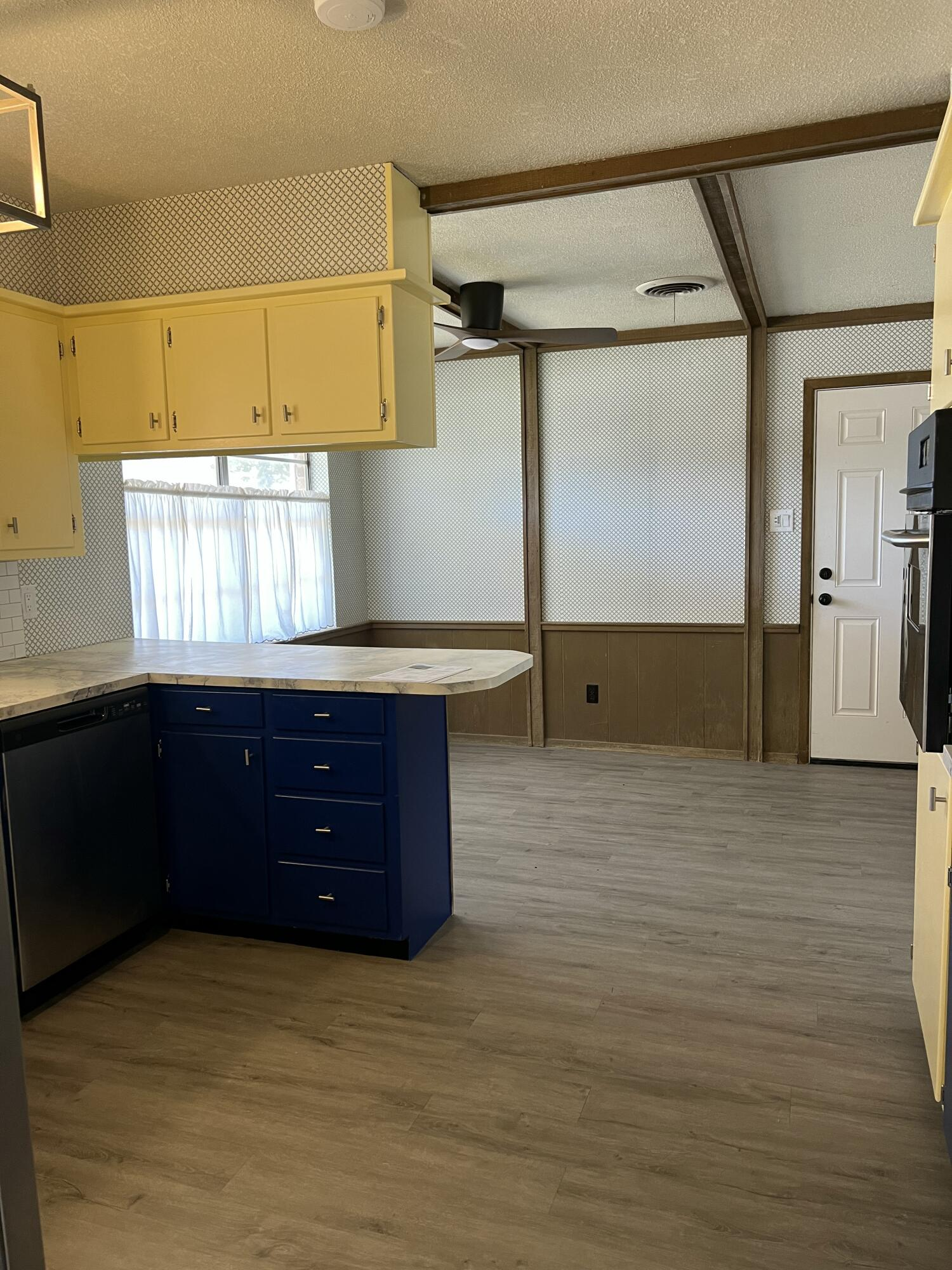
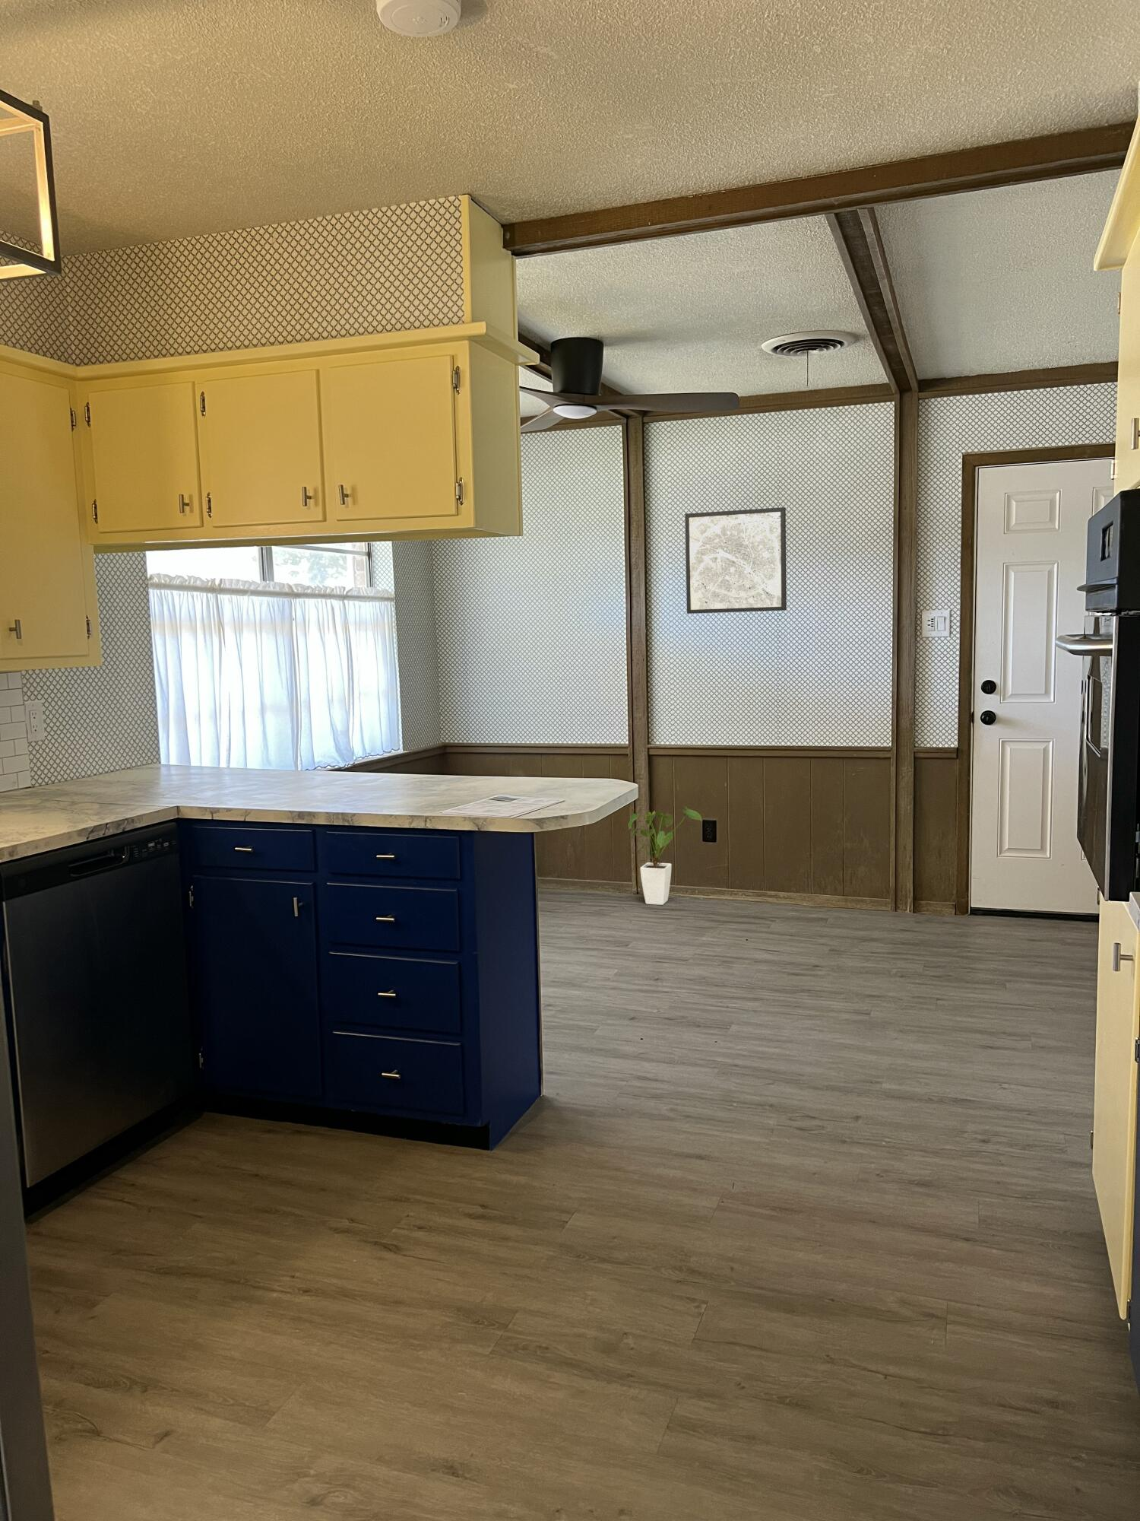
+ wall art (735, 562)
+ house plant (661, 855)
